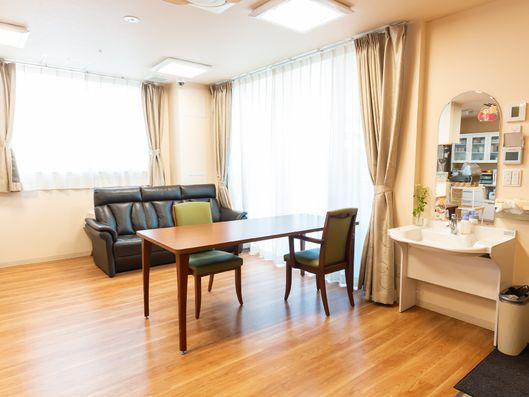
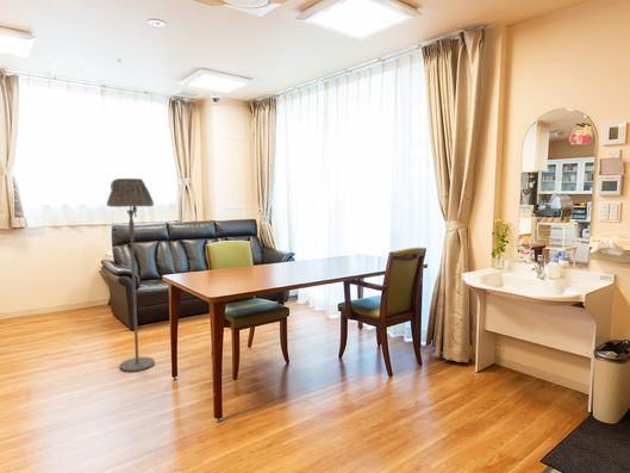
+ floor lamp (133, 273)
